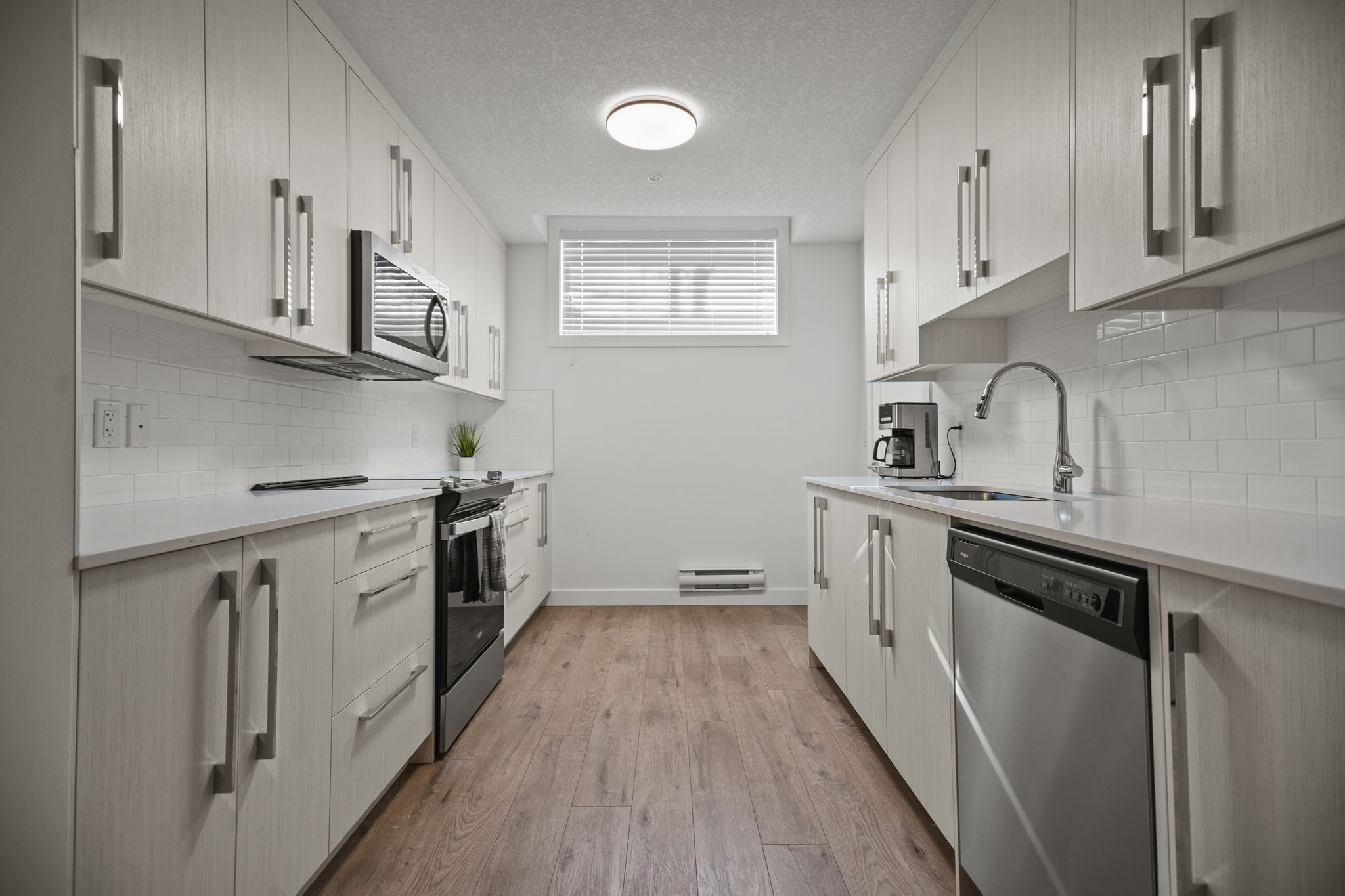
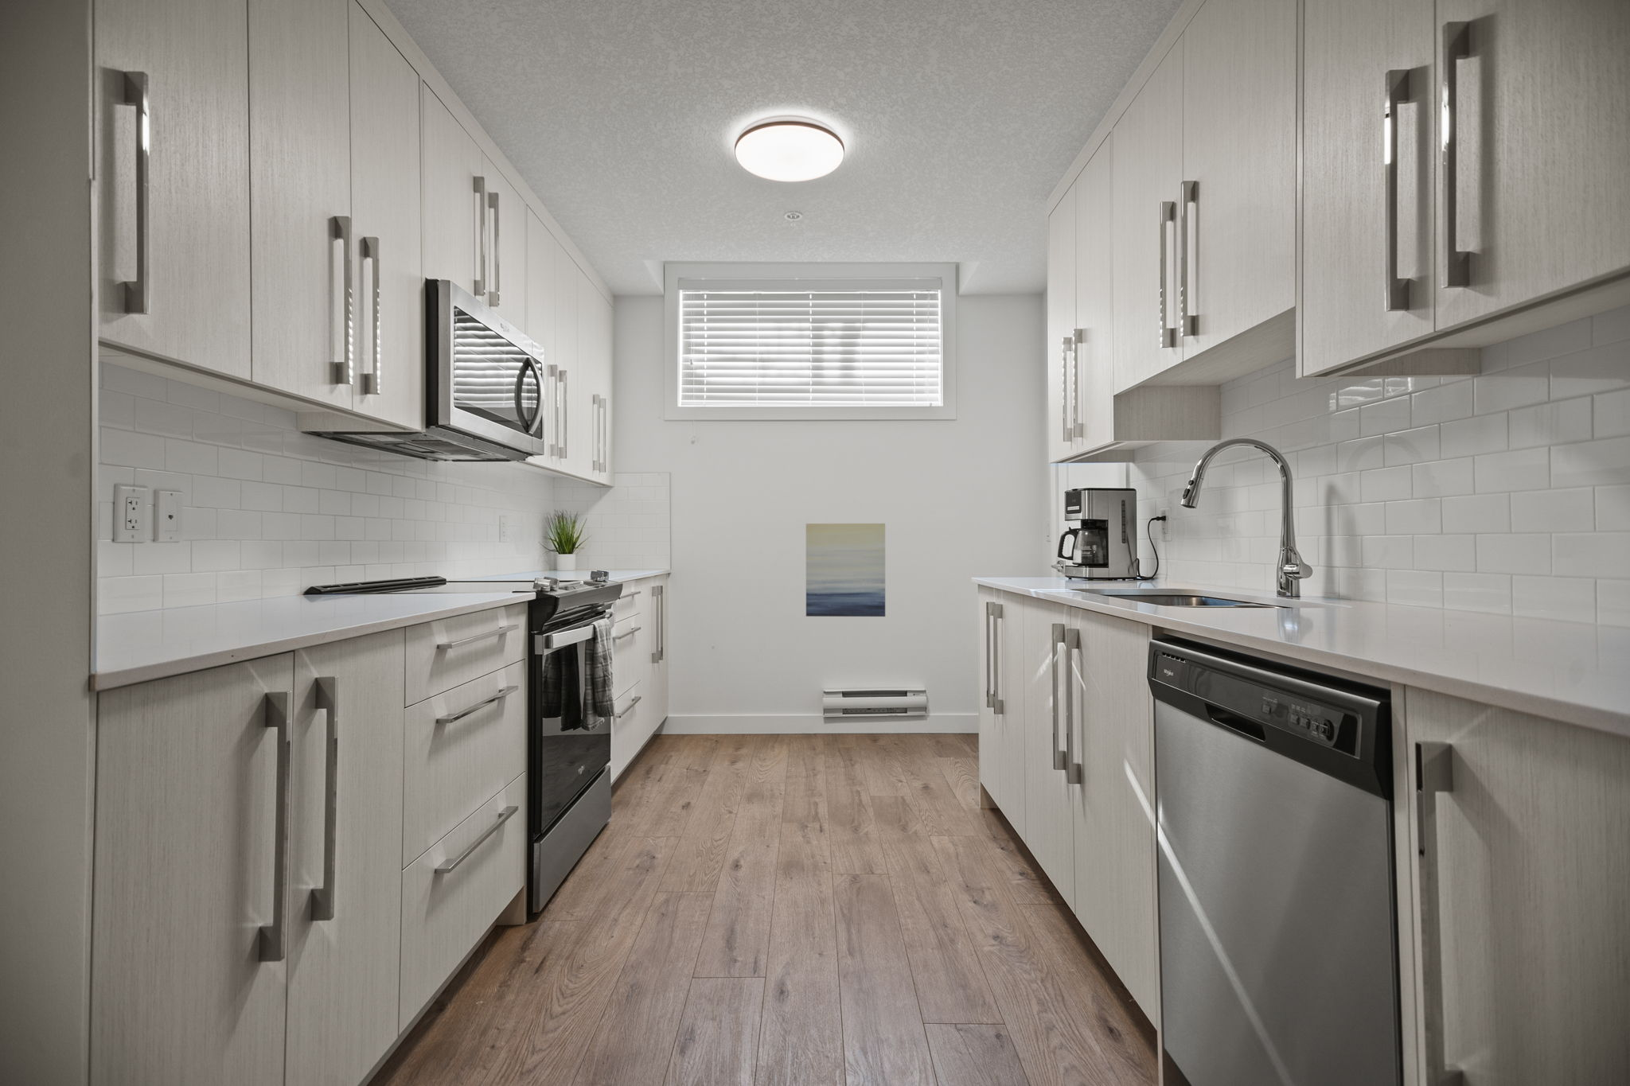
+ wall art (845, 570)
